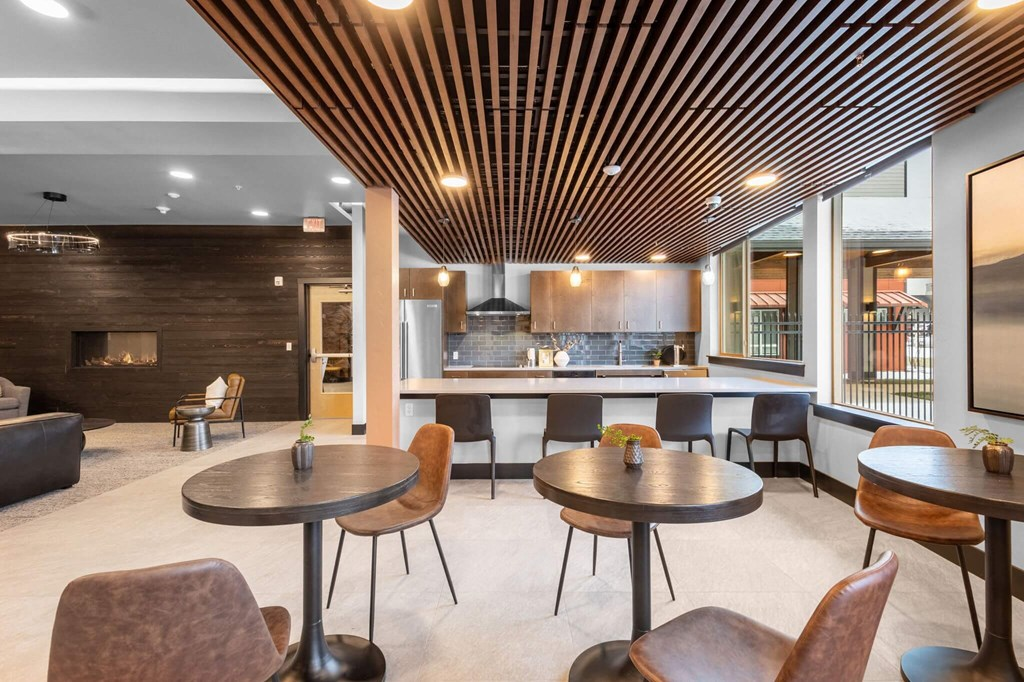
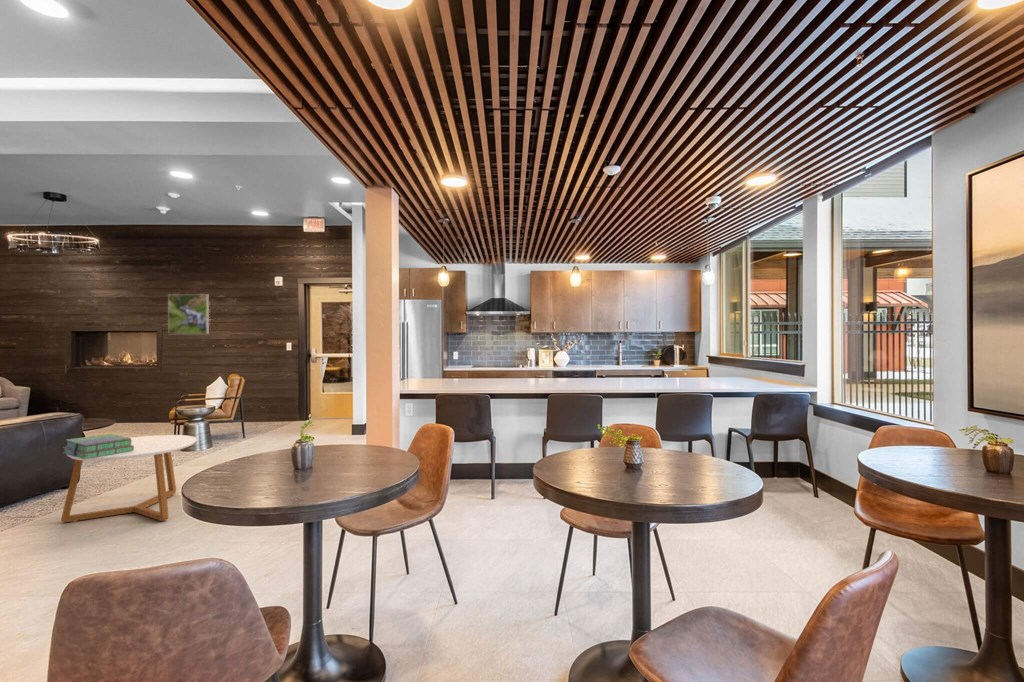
+ stack of books (98, 445)
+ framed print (188, 314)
+ coffee table (156, 478)
